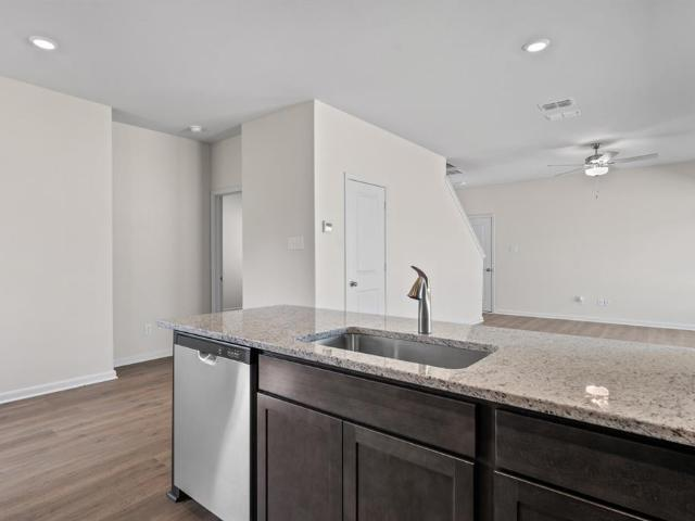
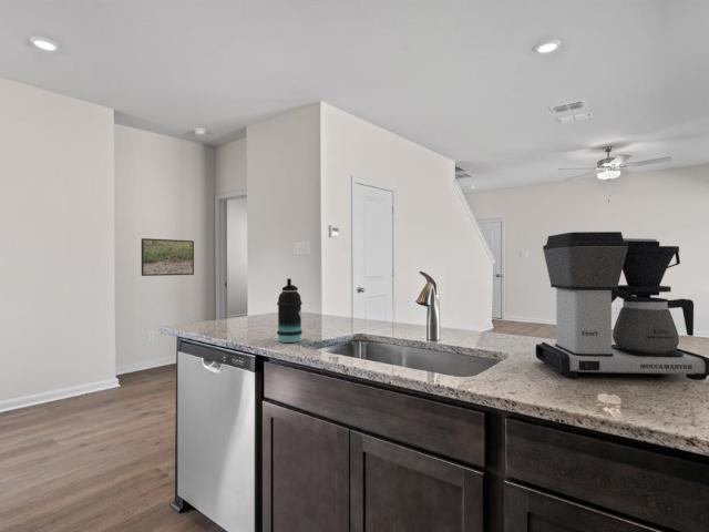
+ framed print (168, 257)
+ coffee maker (623, 303)
+ bottle (290, 308)
